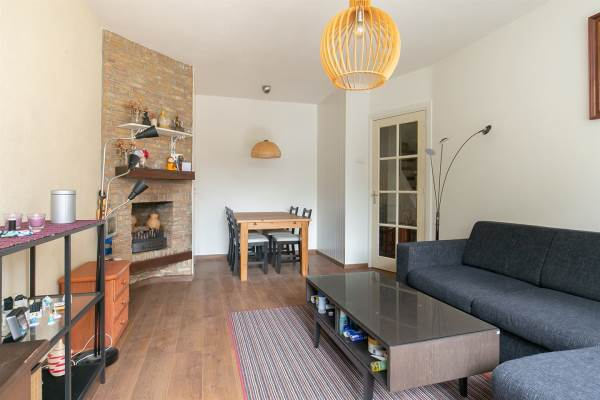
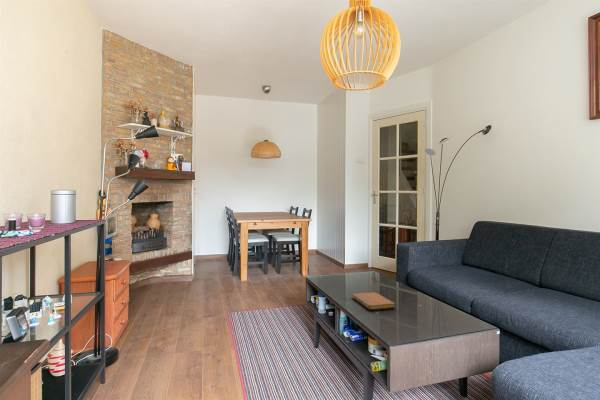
+ notebook (372, 300)
